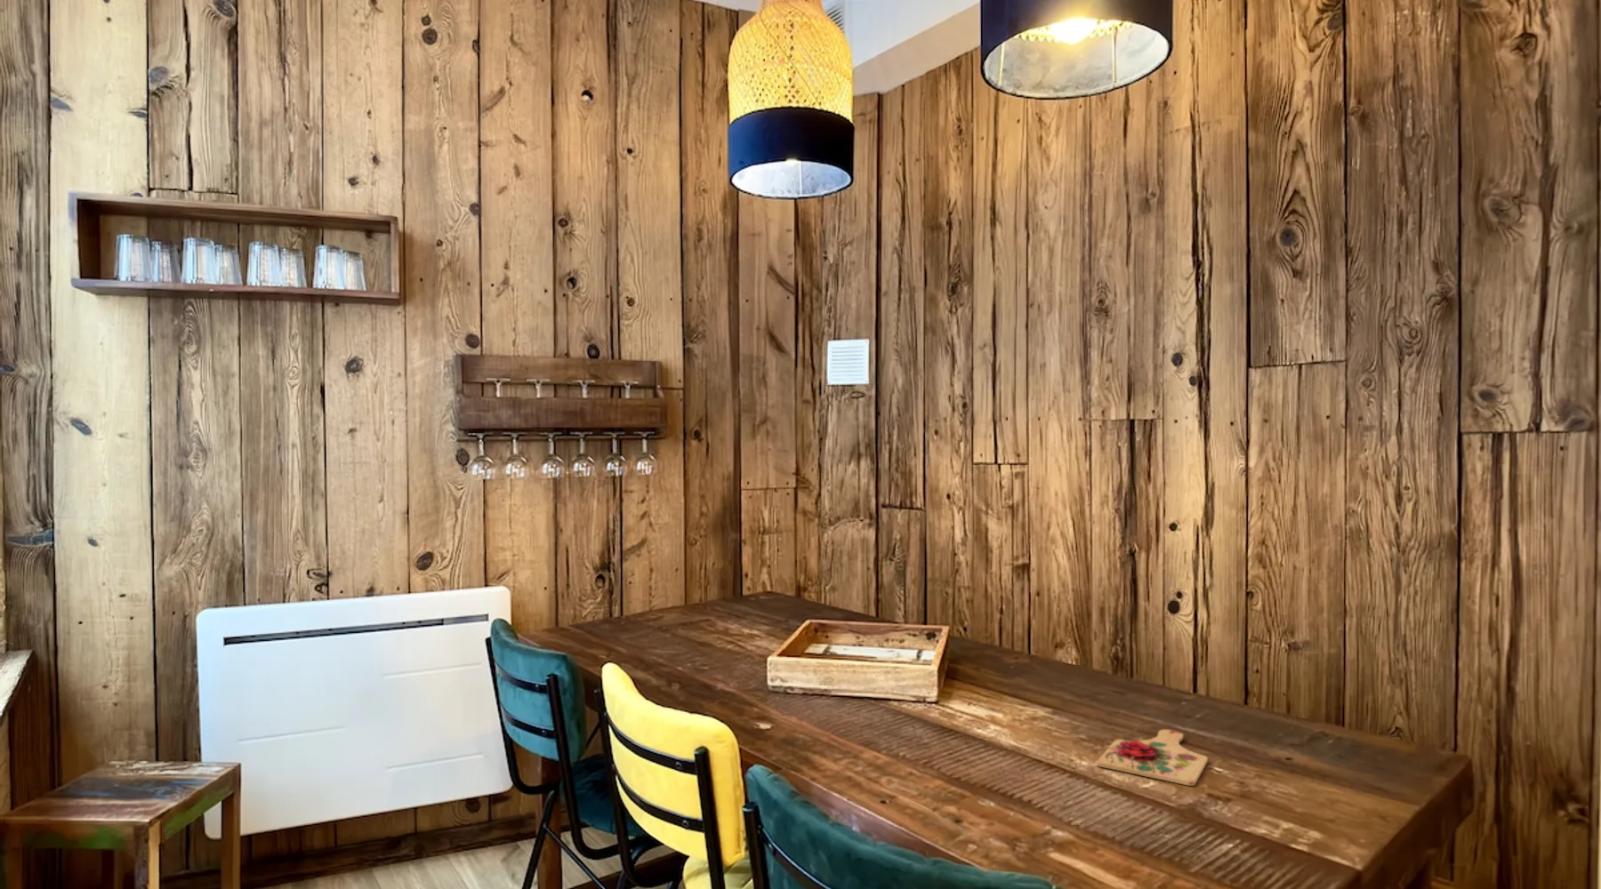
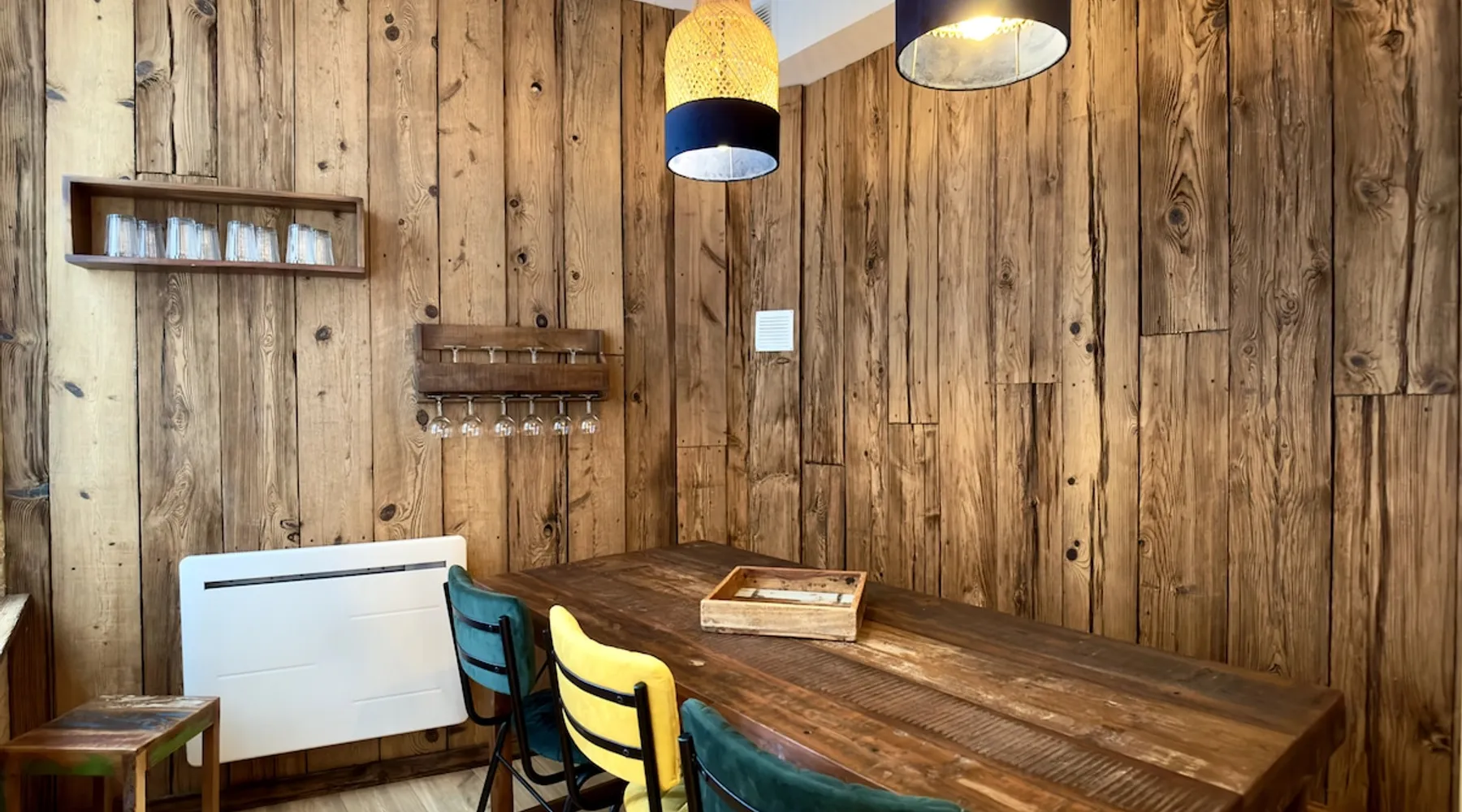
- cutting board (1159, 746)
